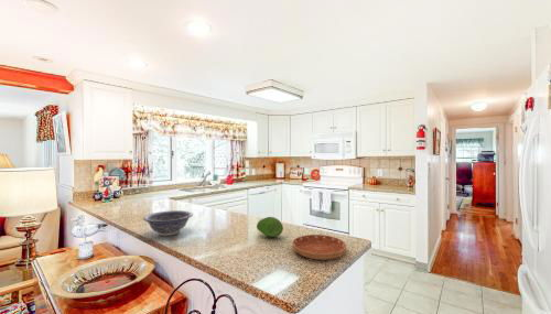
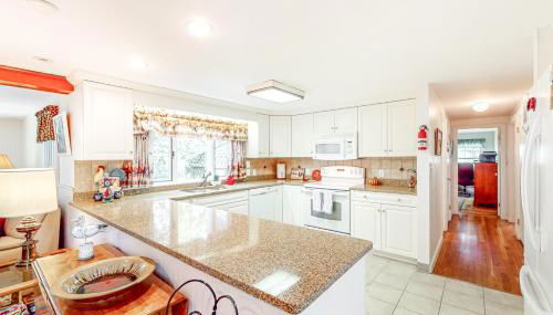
- saucer (318, 247)
- decorative bowl (169, 224)
- fruit (269, 226)
